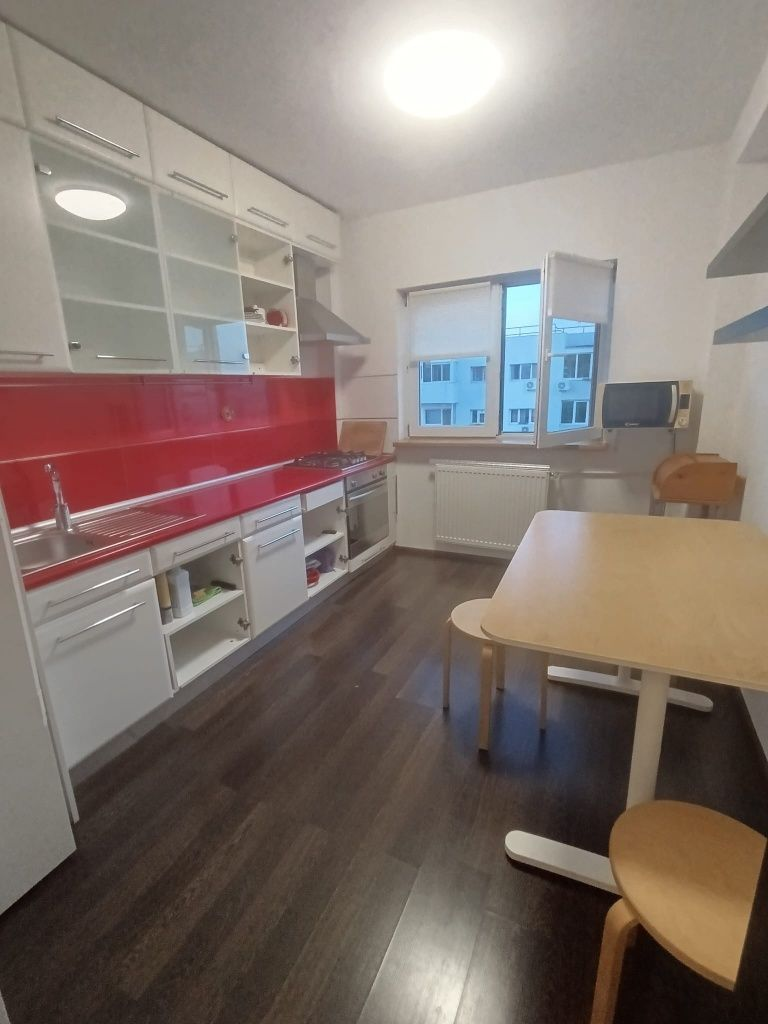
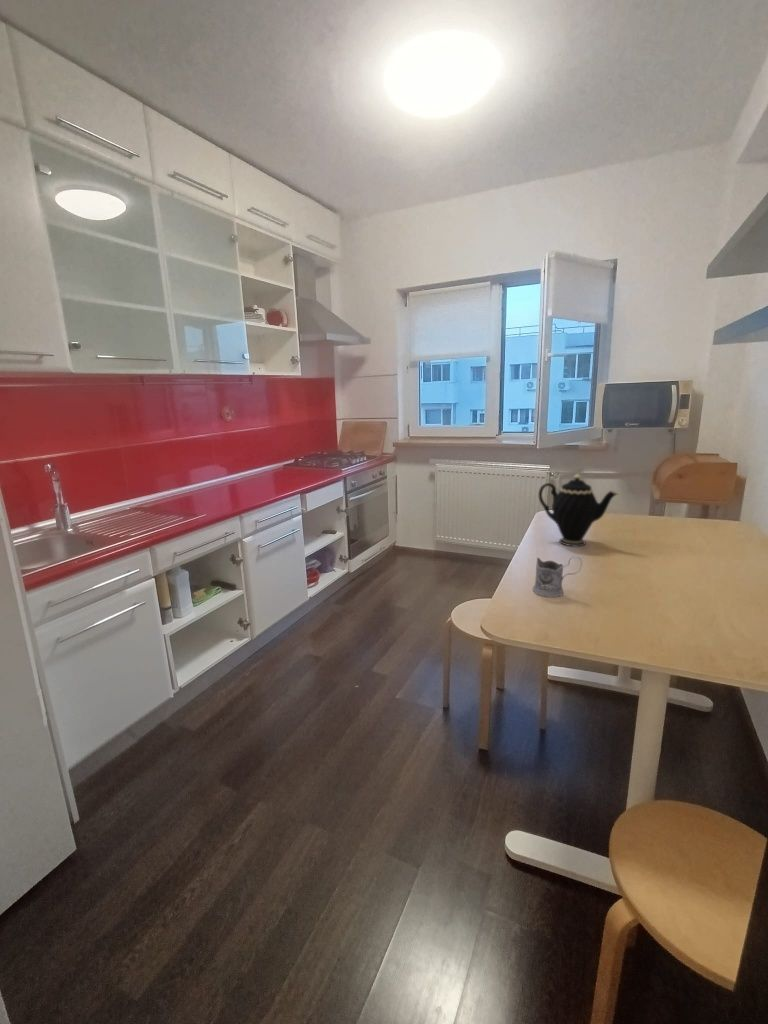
+ teapot (576, 508)
+ tea glass holder (556, 572)
